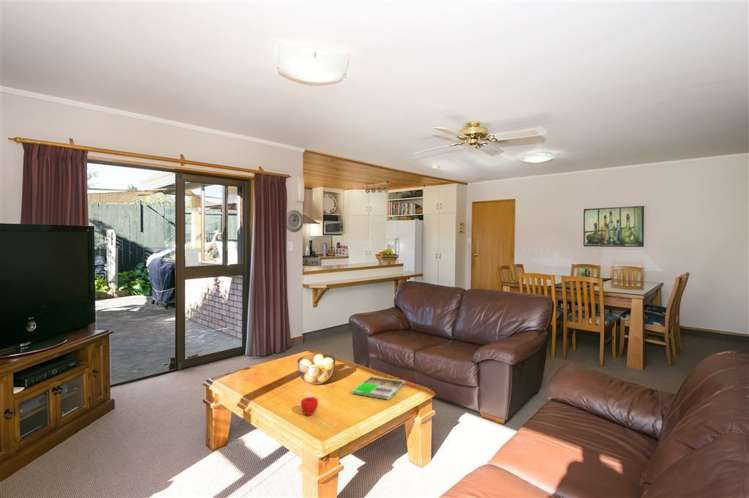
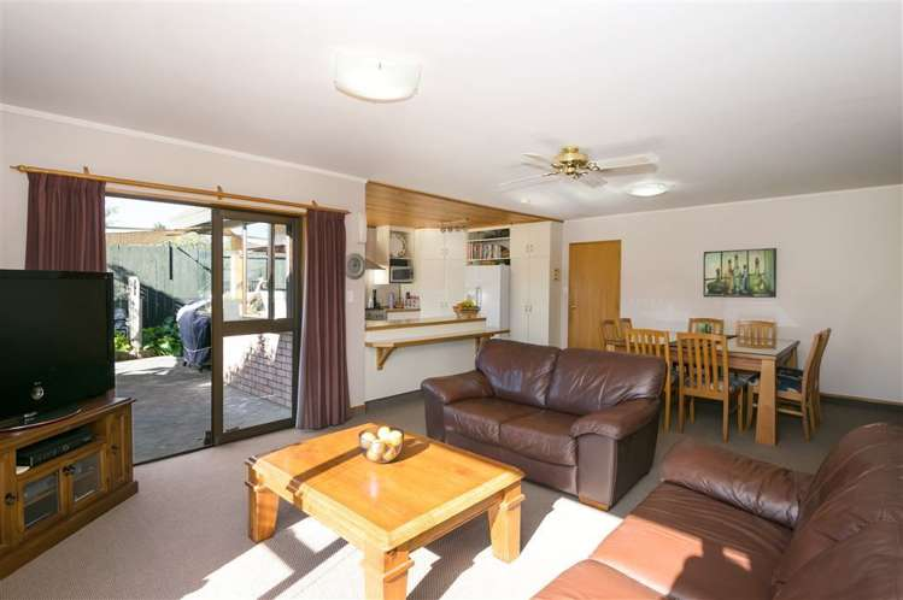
- apple (309, 406)
- magazine (379, 386)
